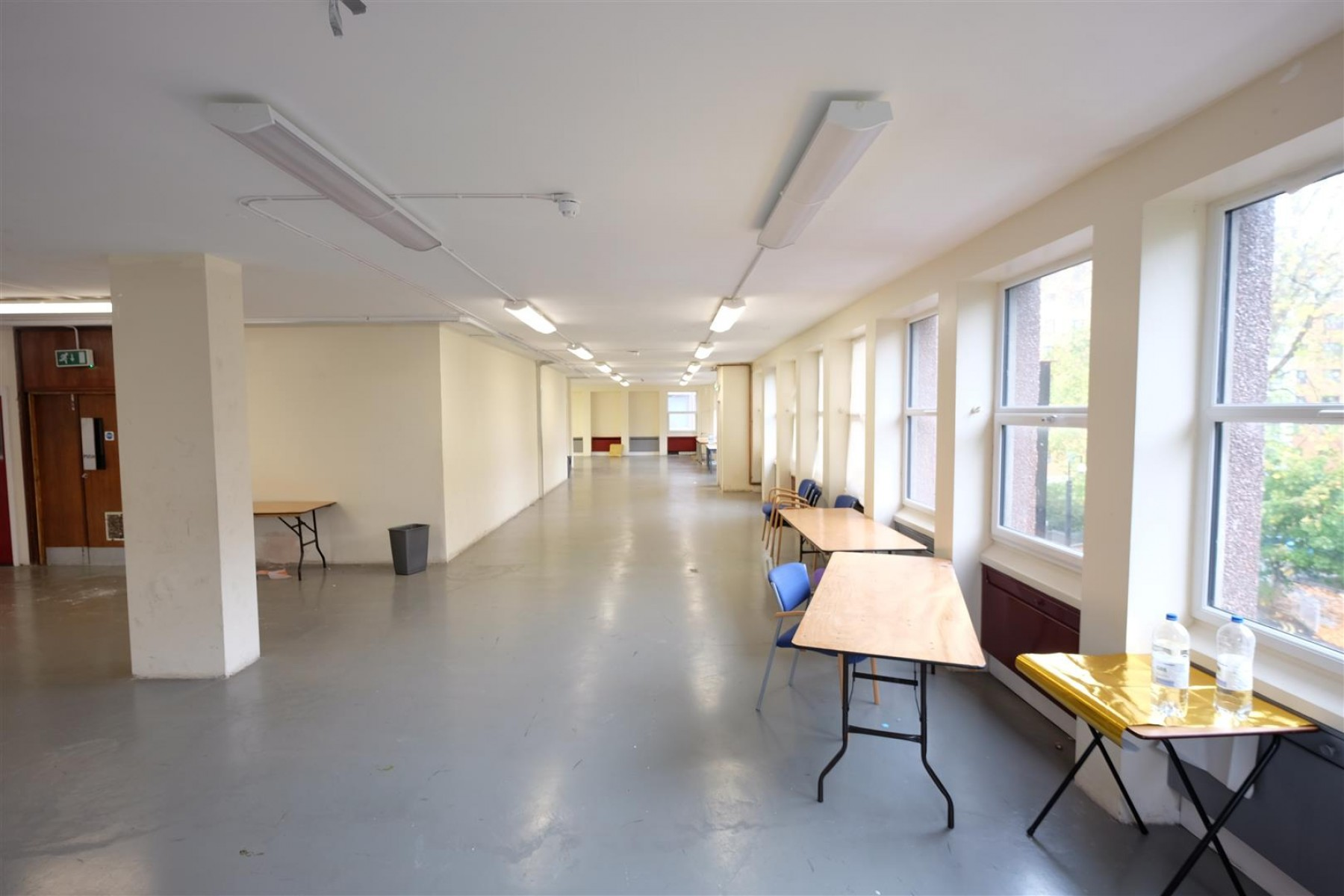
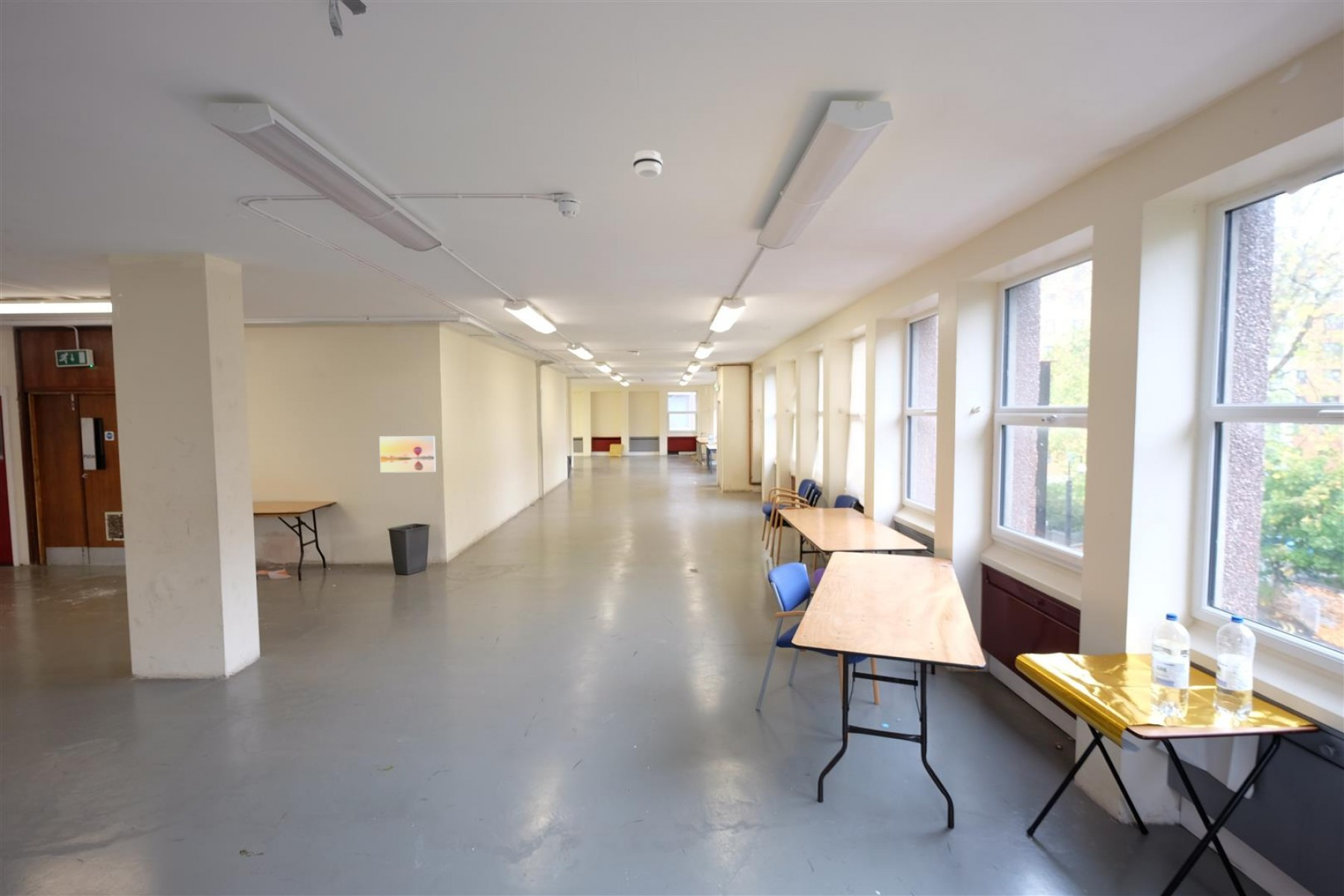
+ smoke detector (647, 164)
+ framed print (408, 454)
